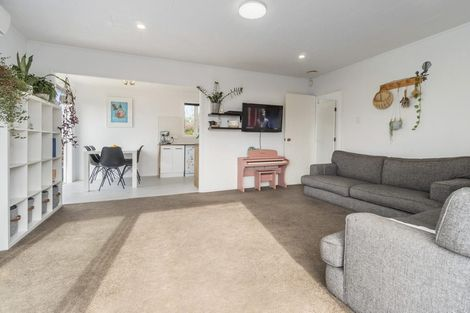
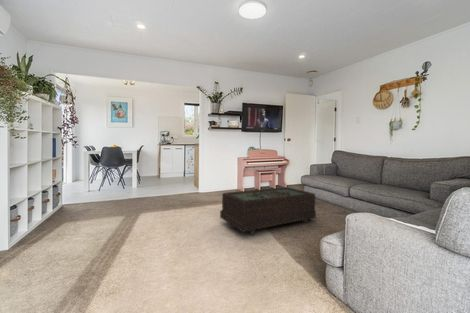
+ coffee table (268, 207)
